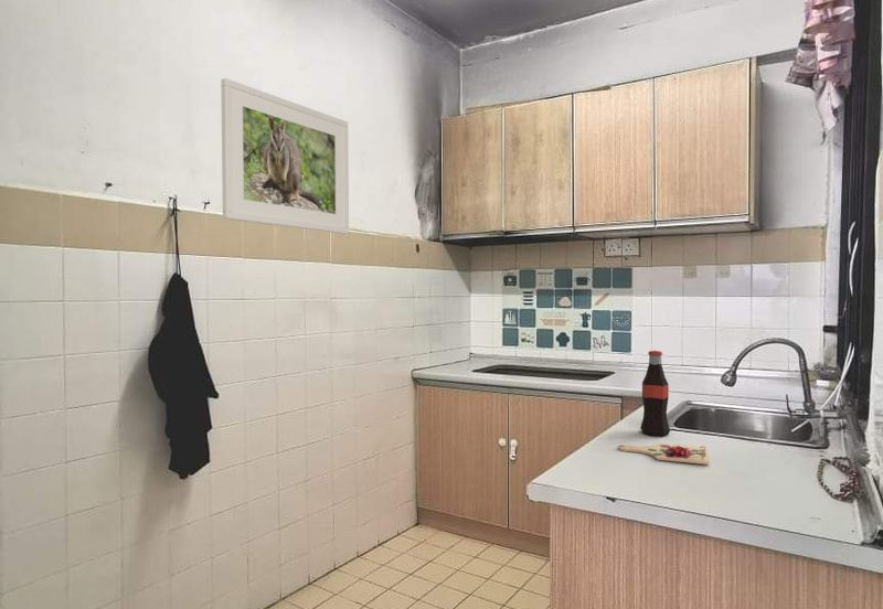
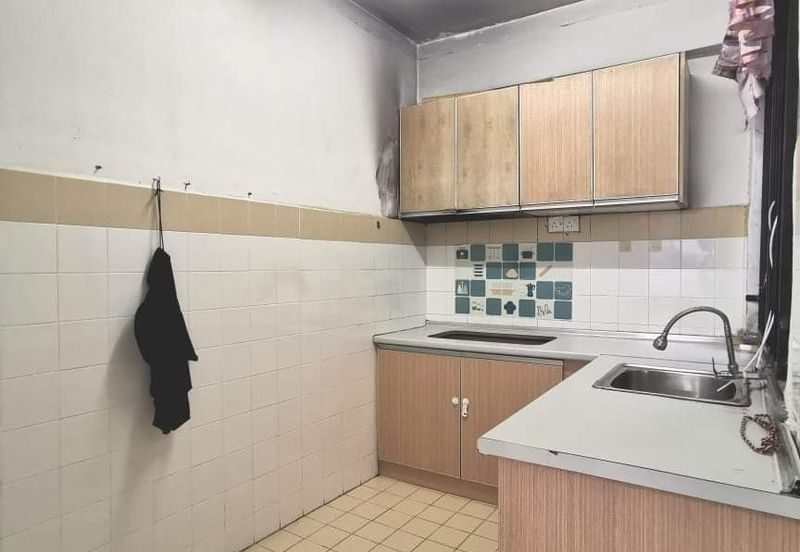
- bottle (655, 392)
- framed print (291, 164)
- cutting board (661, 448)
